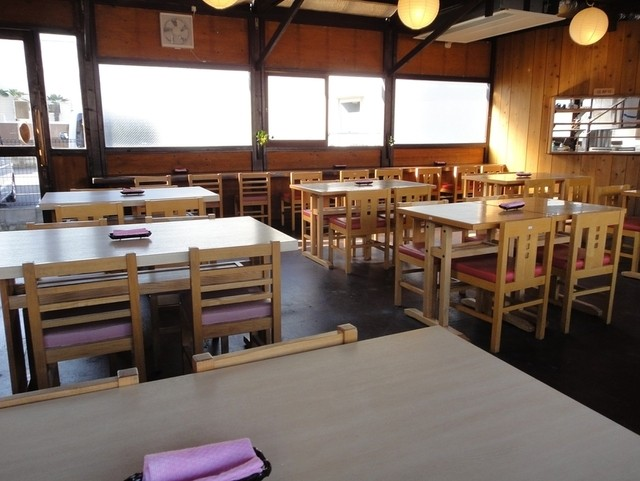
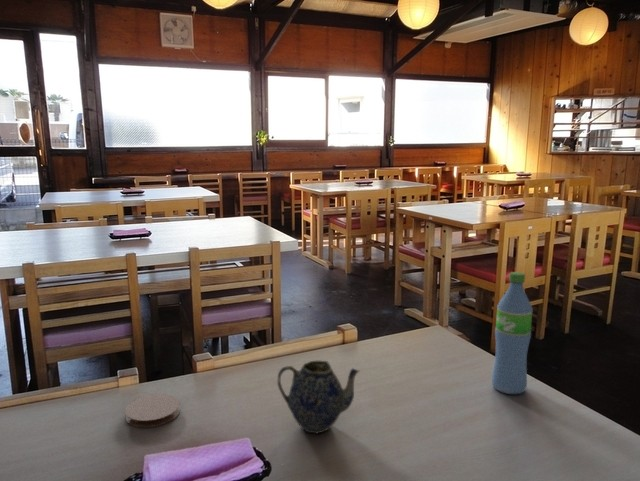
+ teapot (318, 393)
+ coaster (153, 409)
+ water bottle (512, 331)
